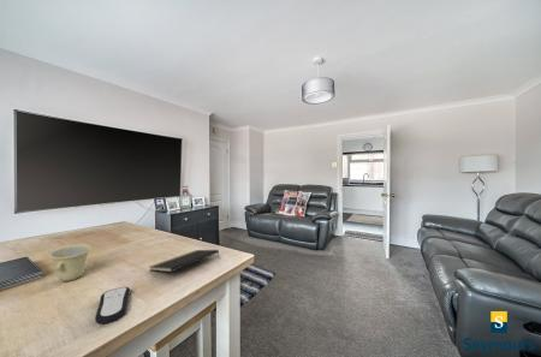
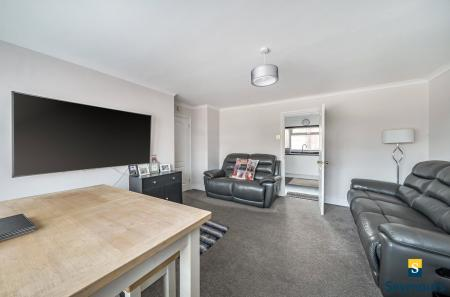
- cup (71, 263)
- notepad (185, 258)
- remote control (113, 303)
